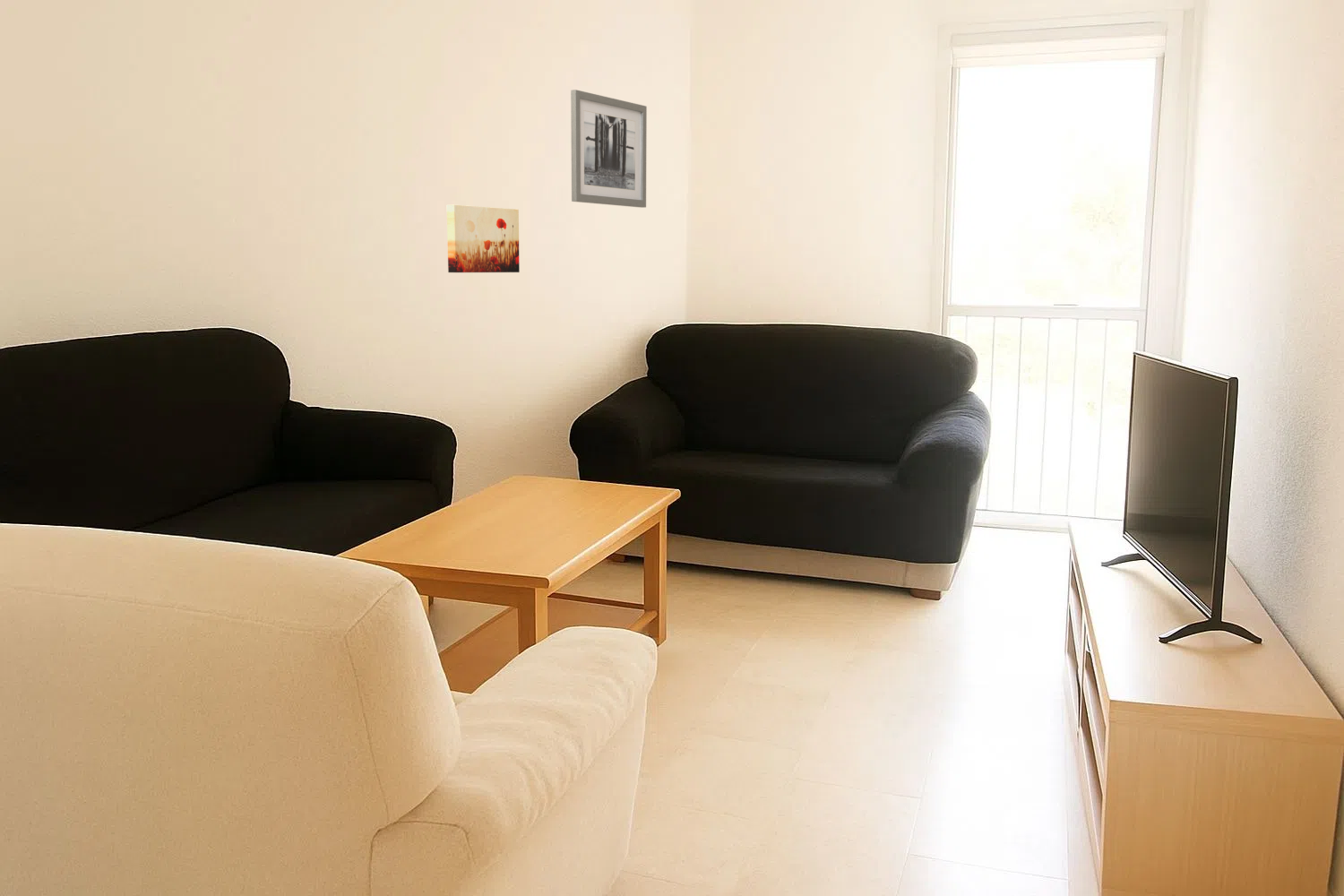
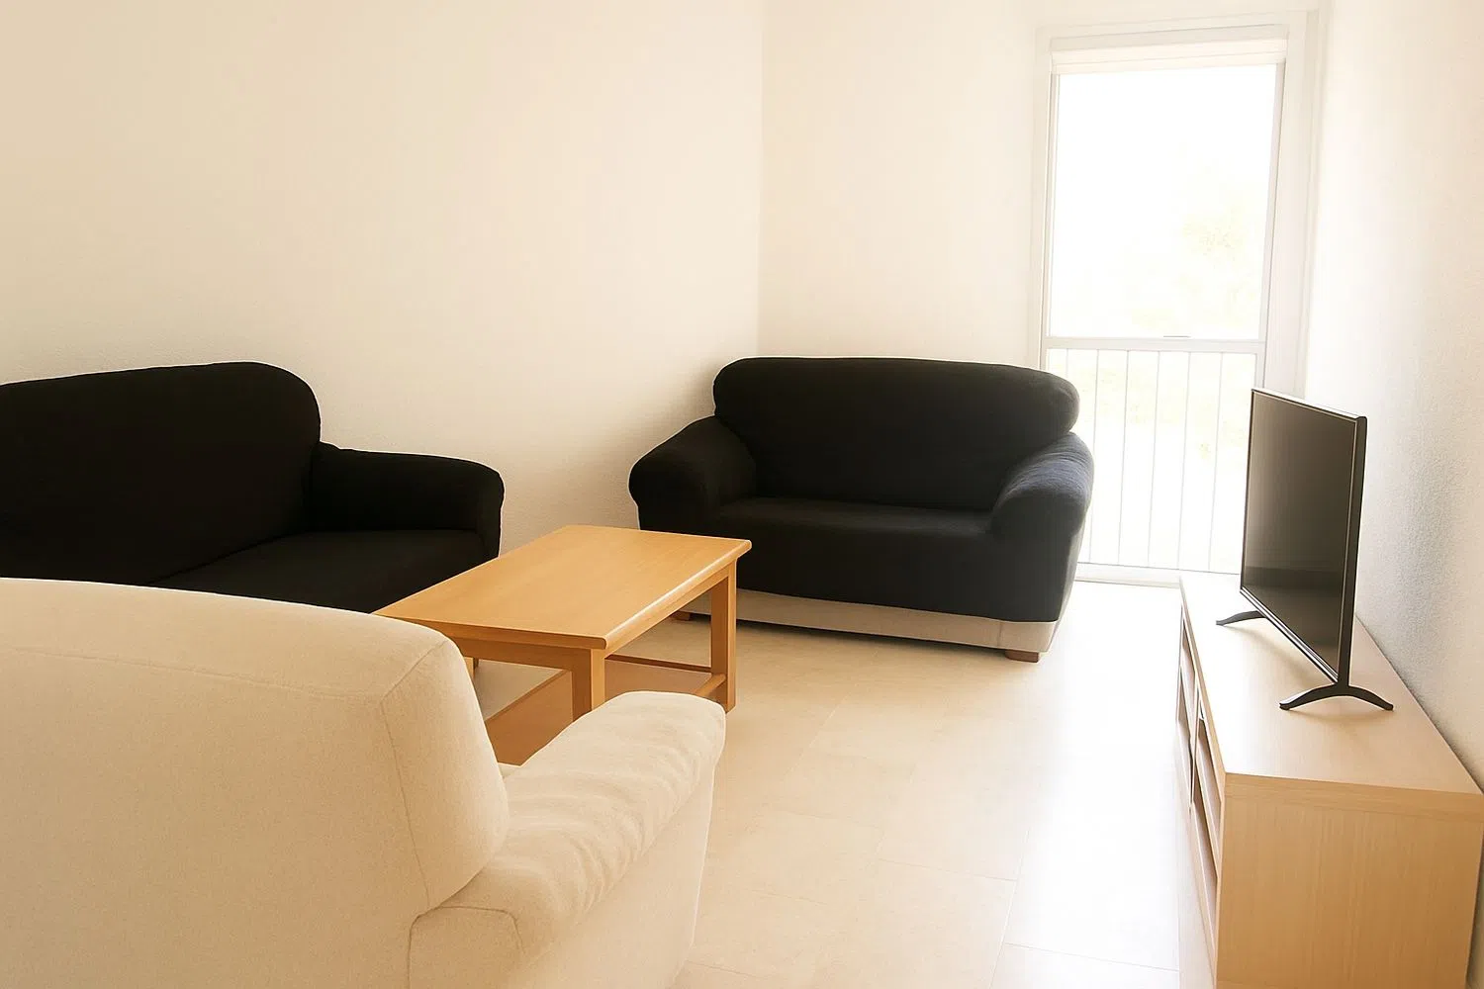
- wall art (610, 151)
- wall art (484, 239)
